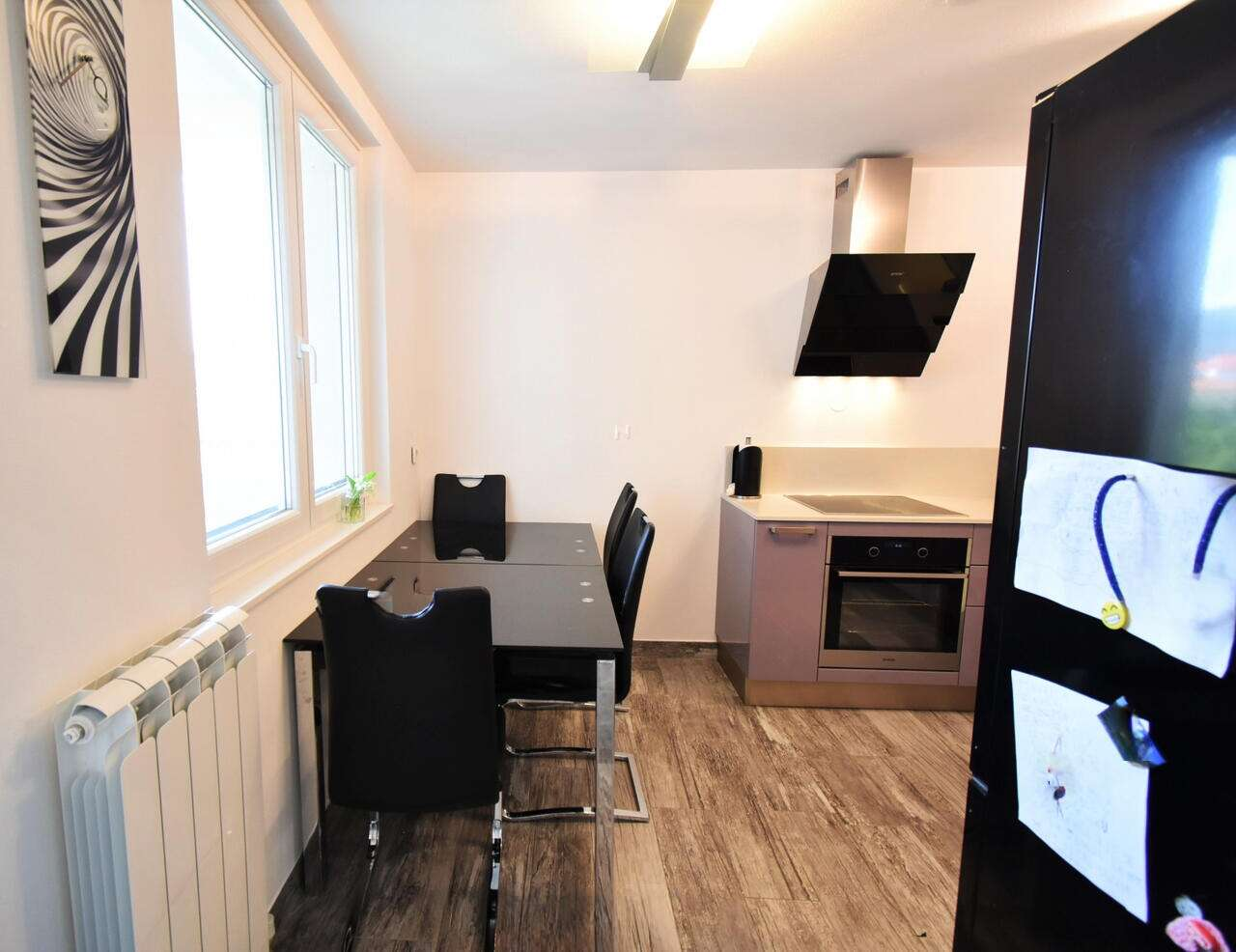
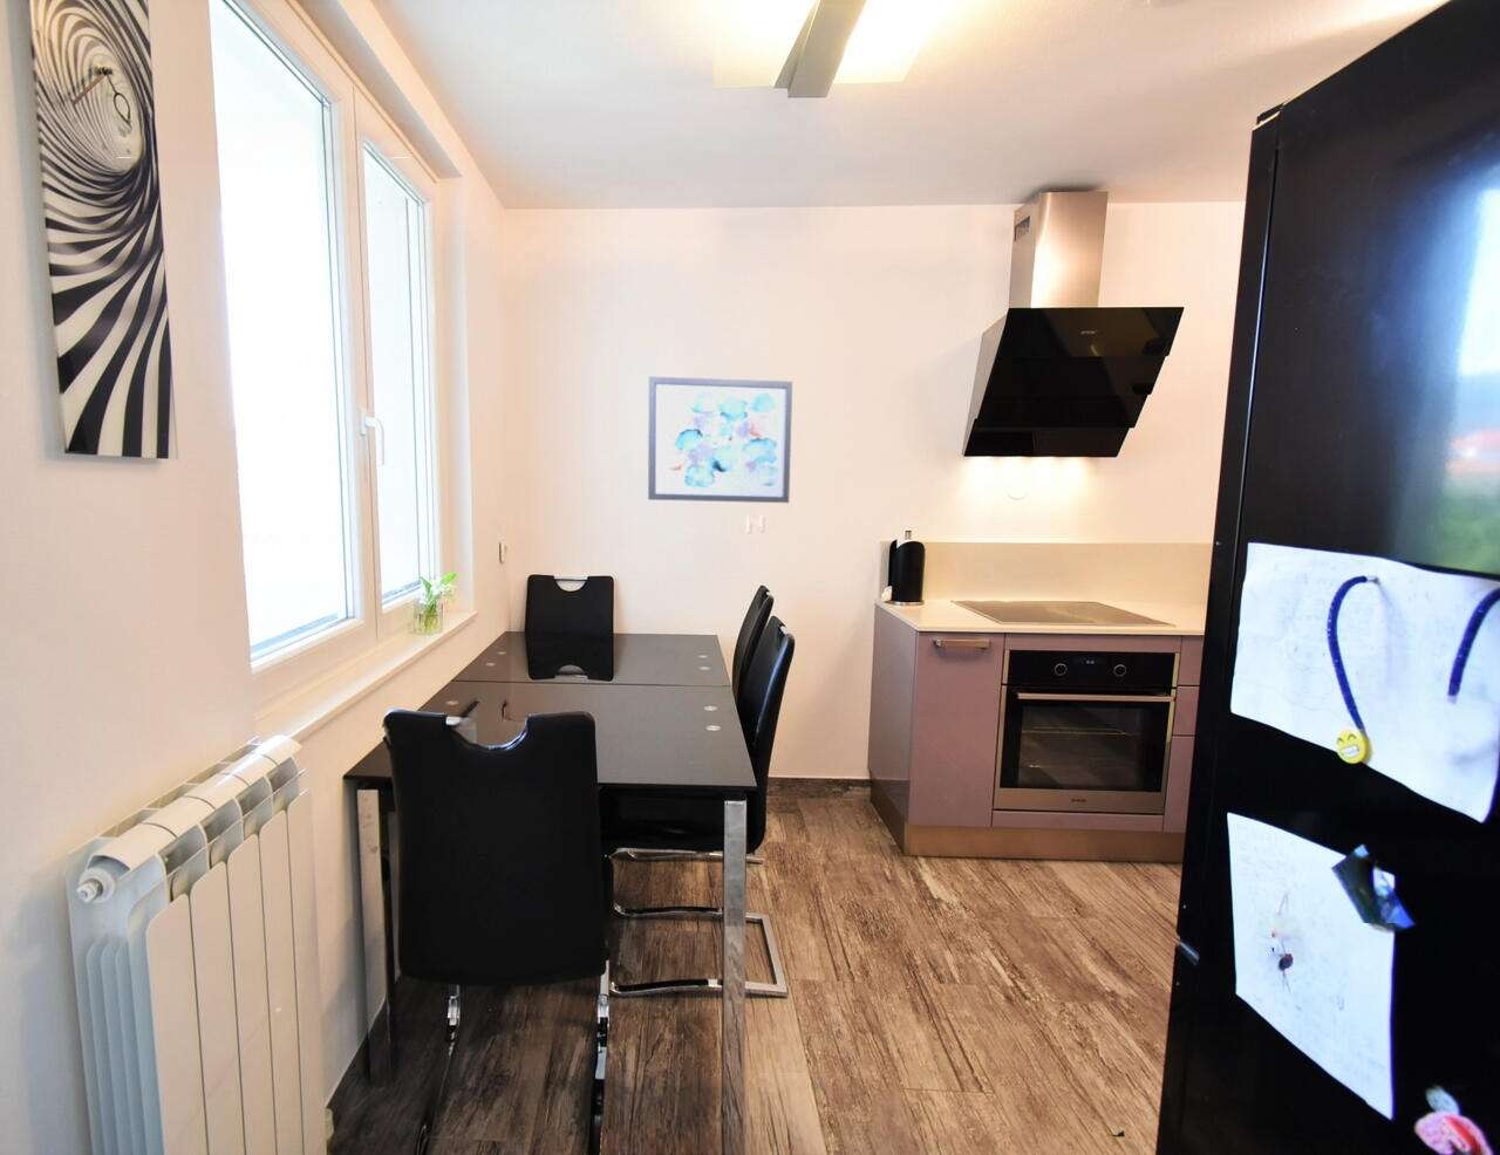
+ wall art (720, 440)
